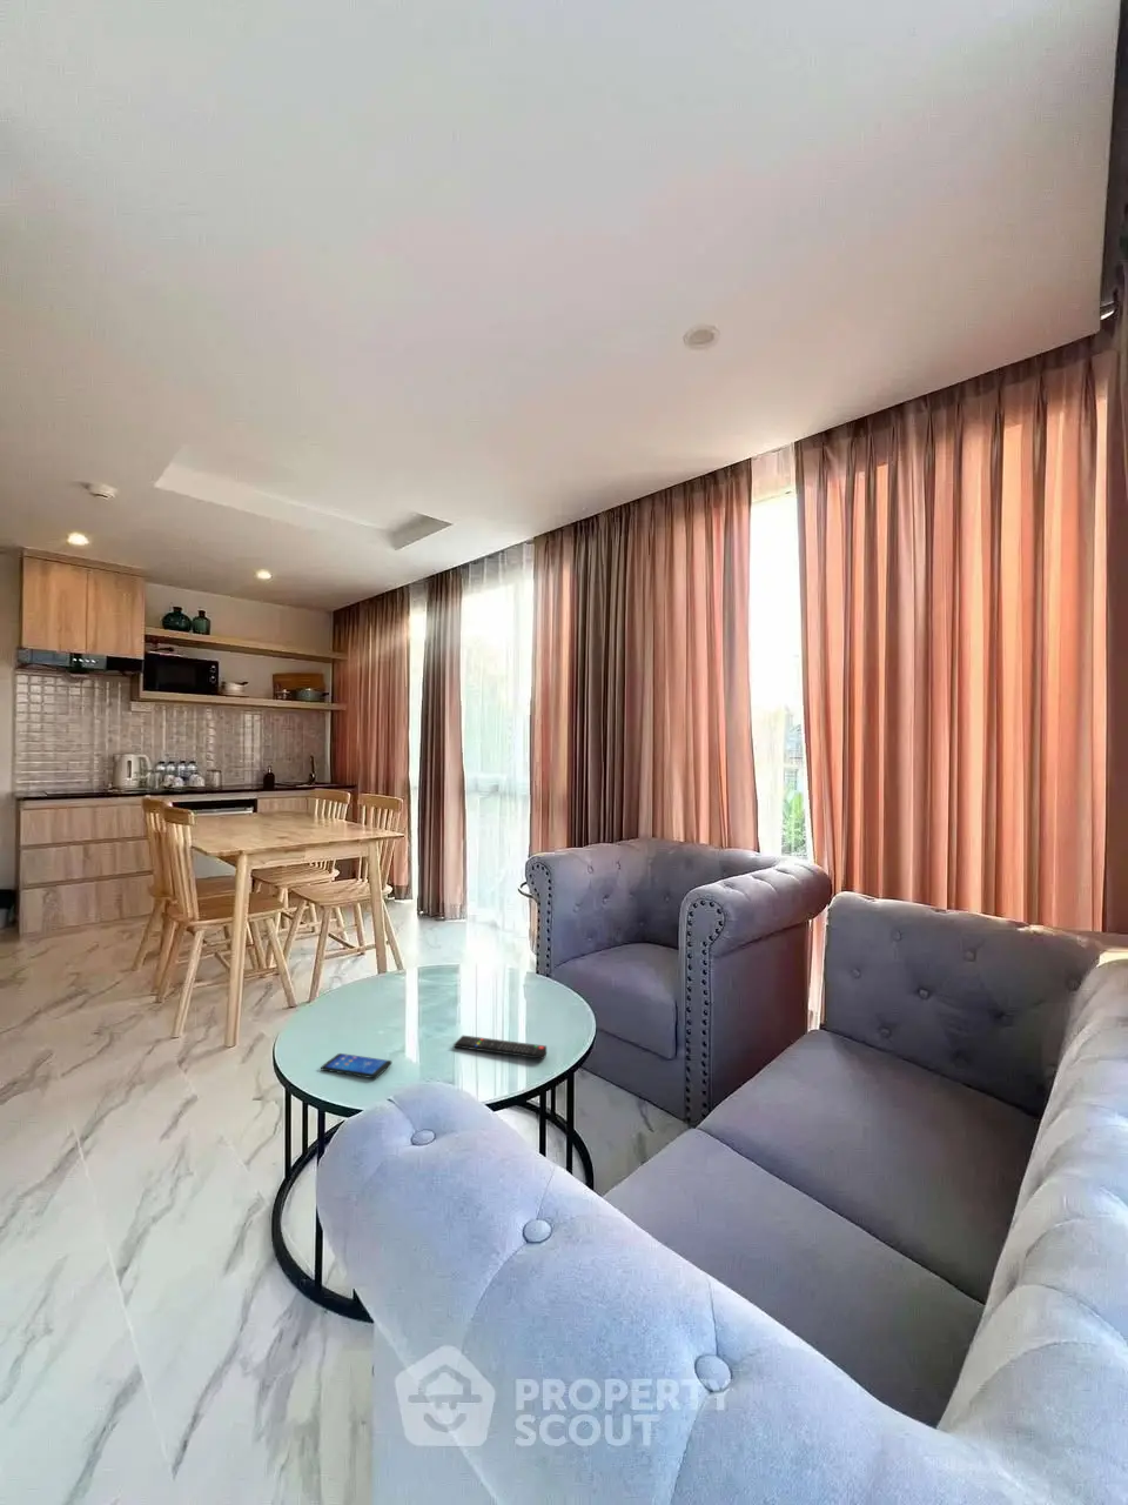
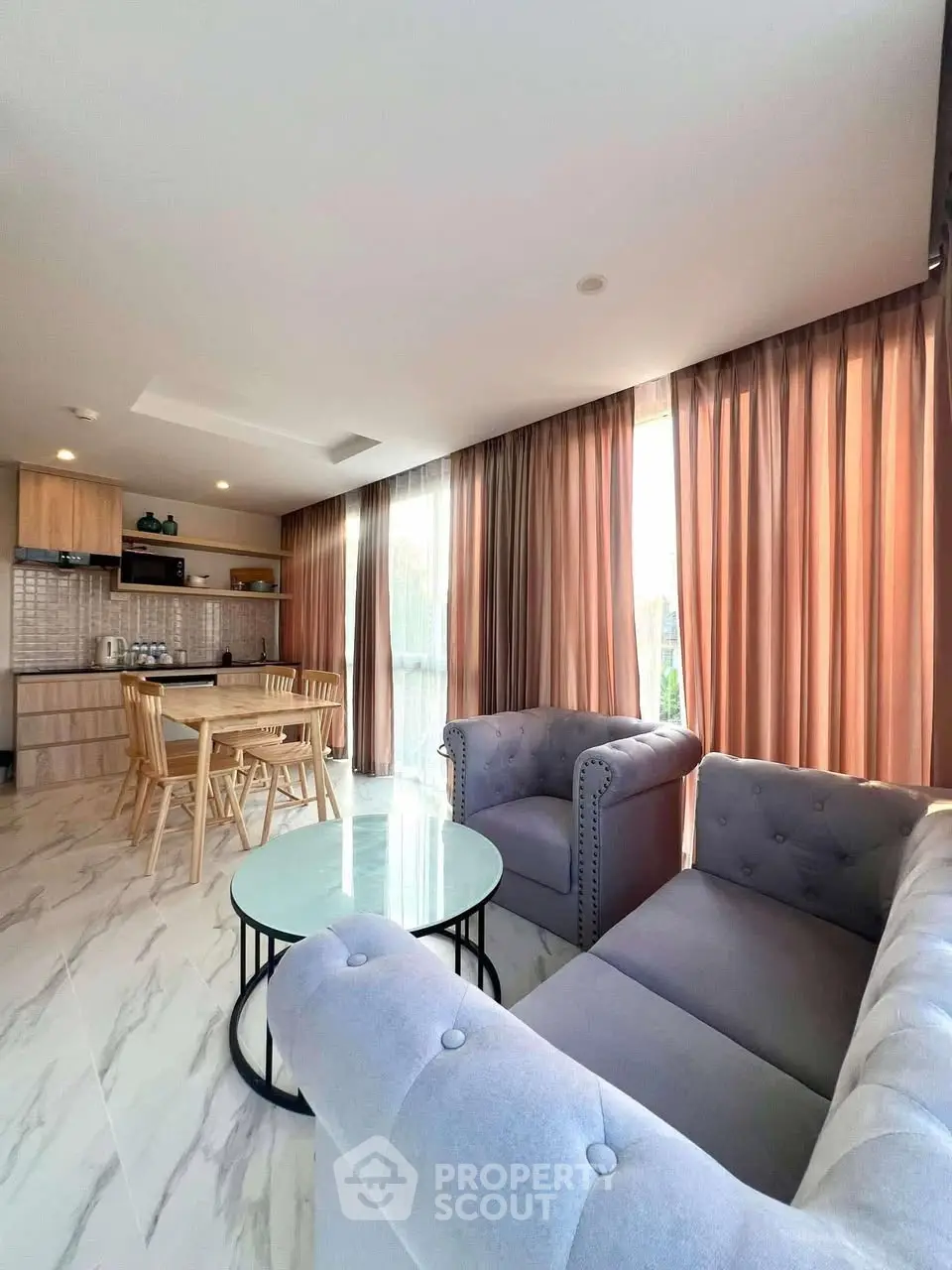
- remote control (500, 1048)
- smartphone (355, 1065)
